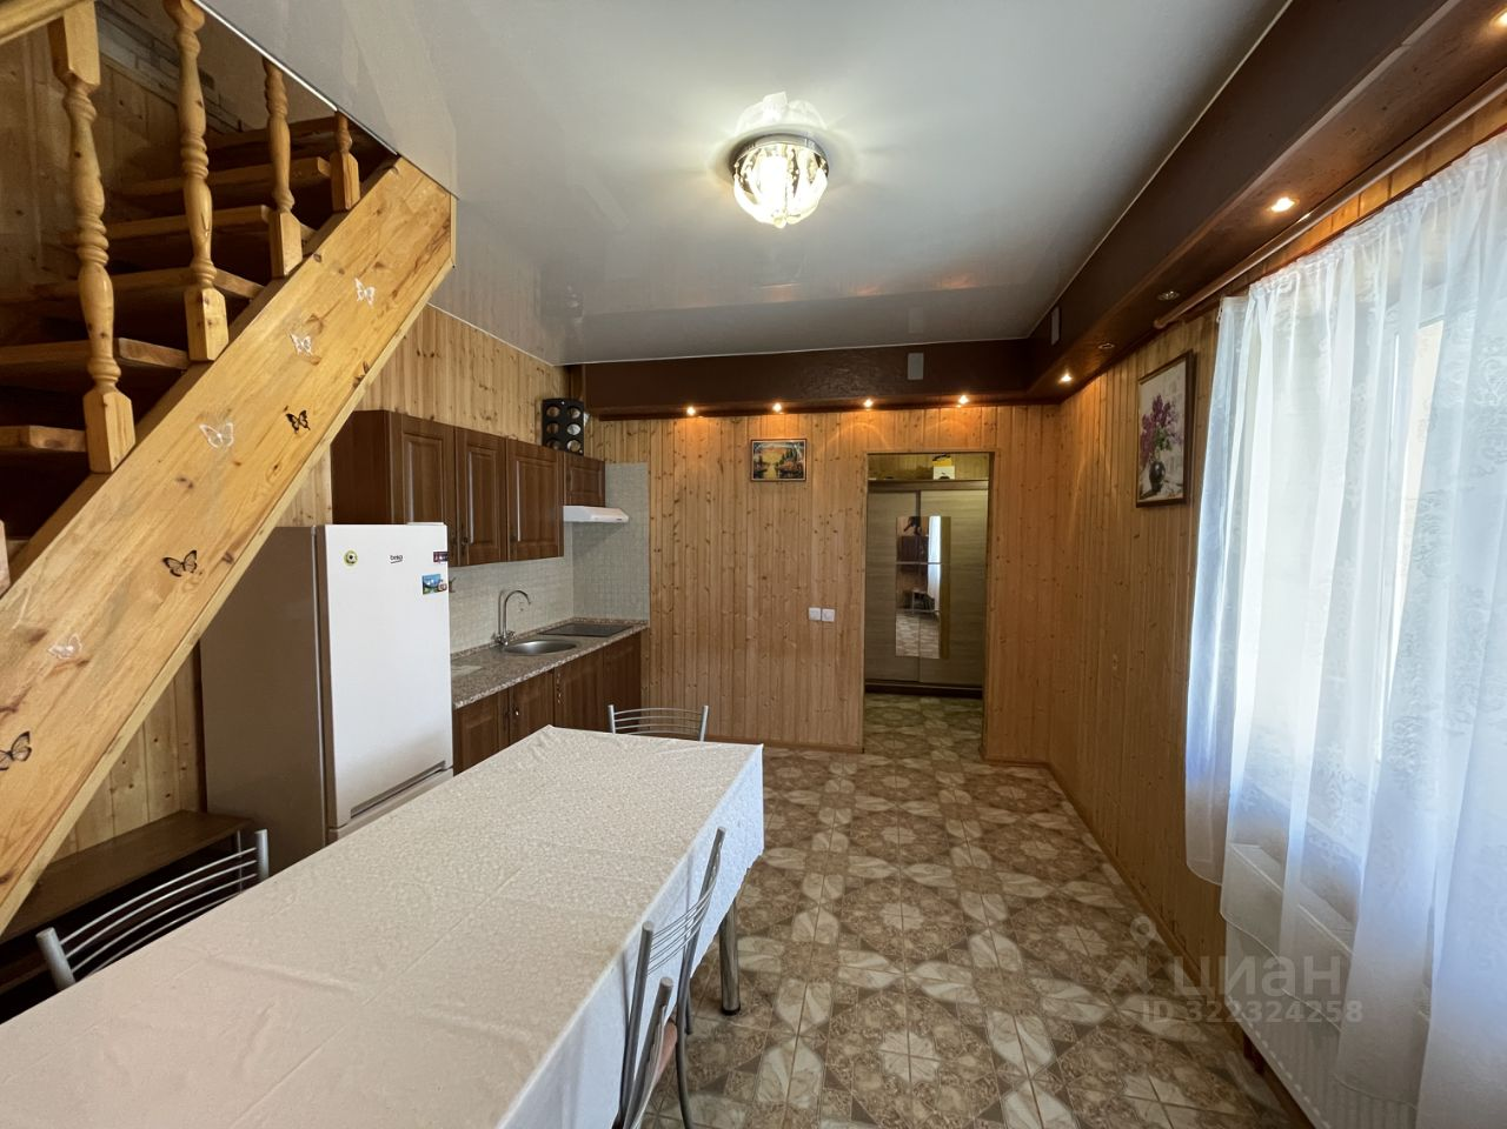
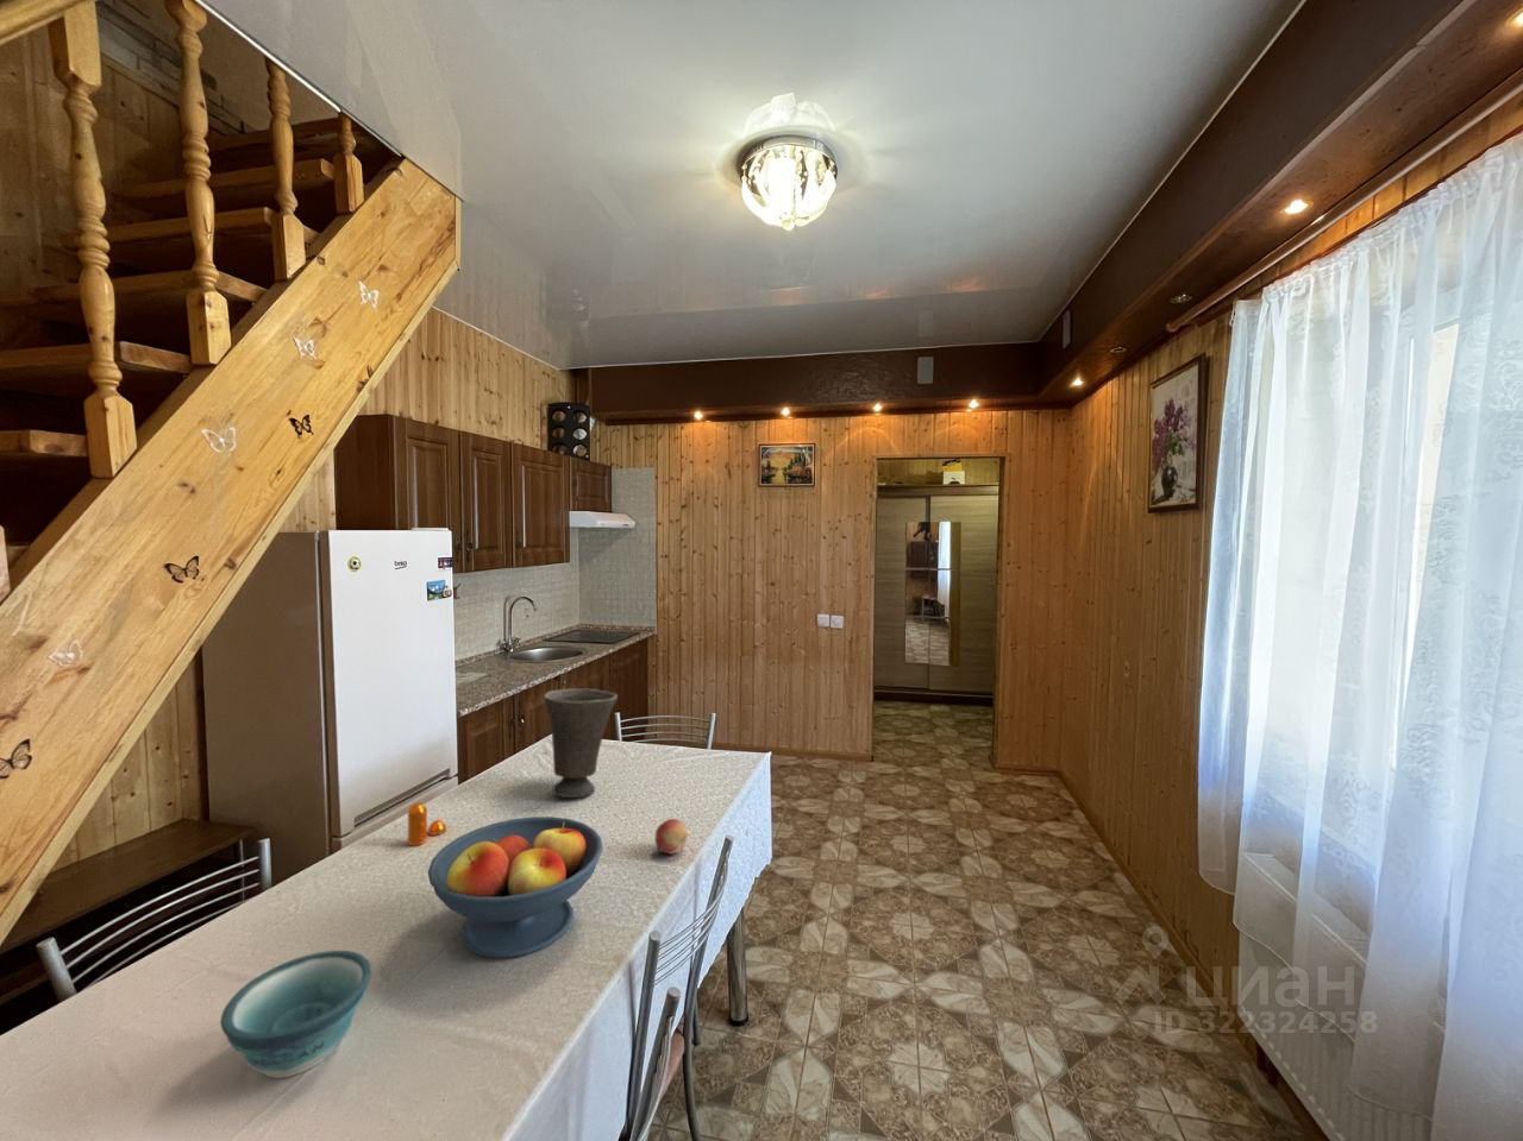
+ fruit bowl (519, 875)
+ pepper shaker (426, 817)
+ vase (579, 741)
+ bowl (301, 1020)
+ fruit (670, 837)
